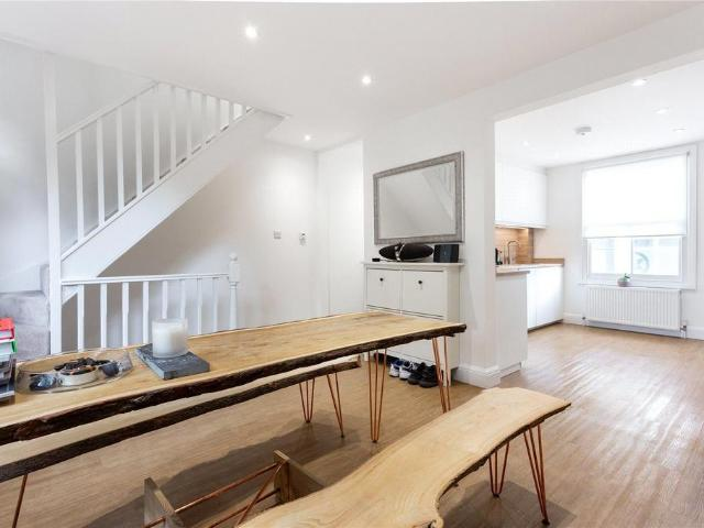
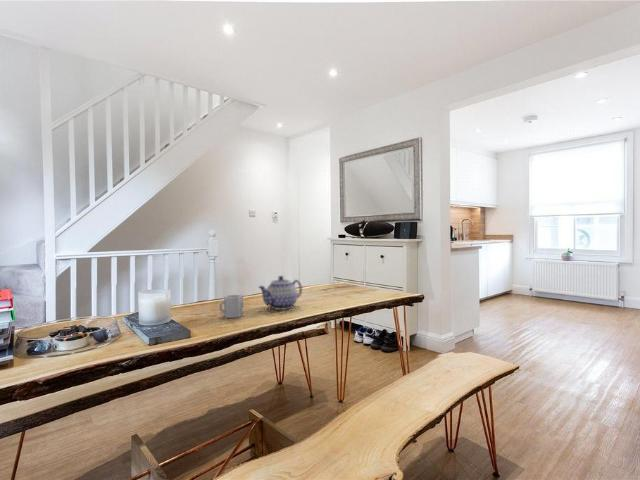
+ cup (231, 306)
+ teapot (281, 291)
